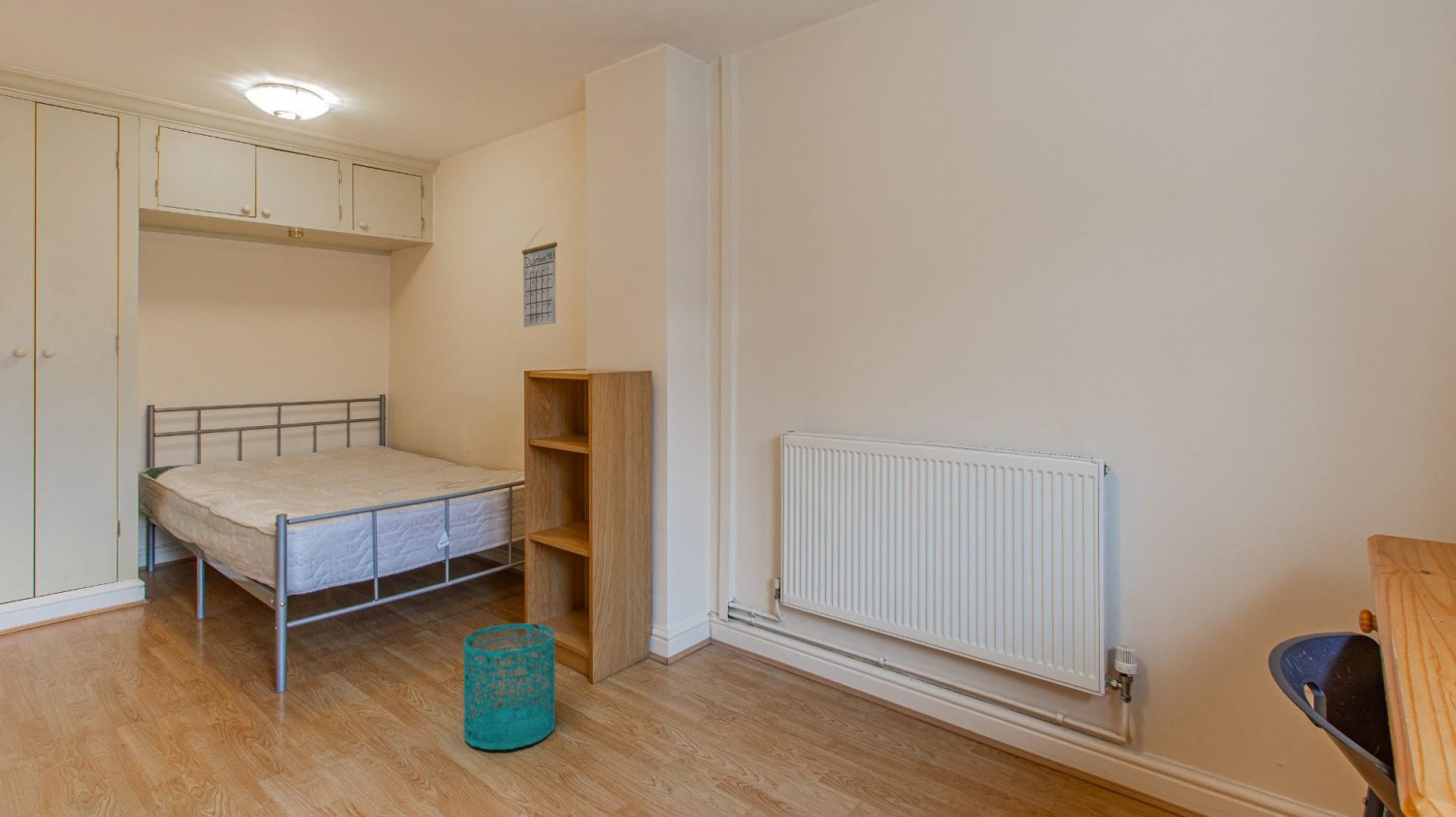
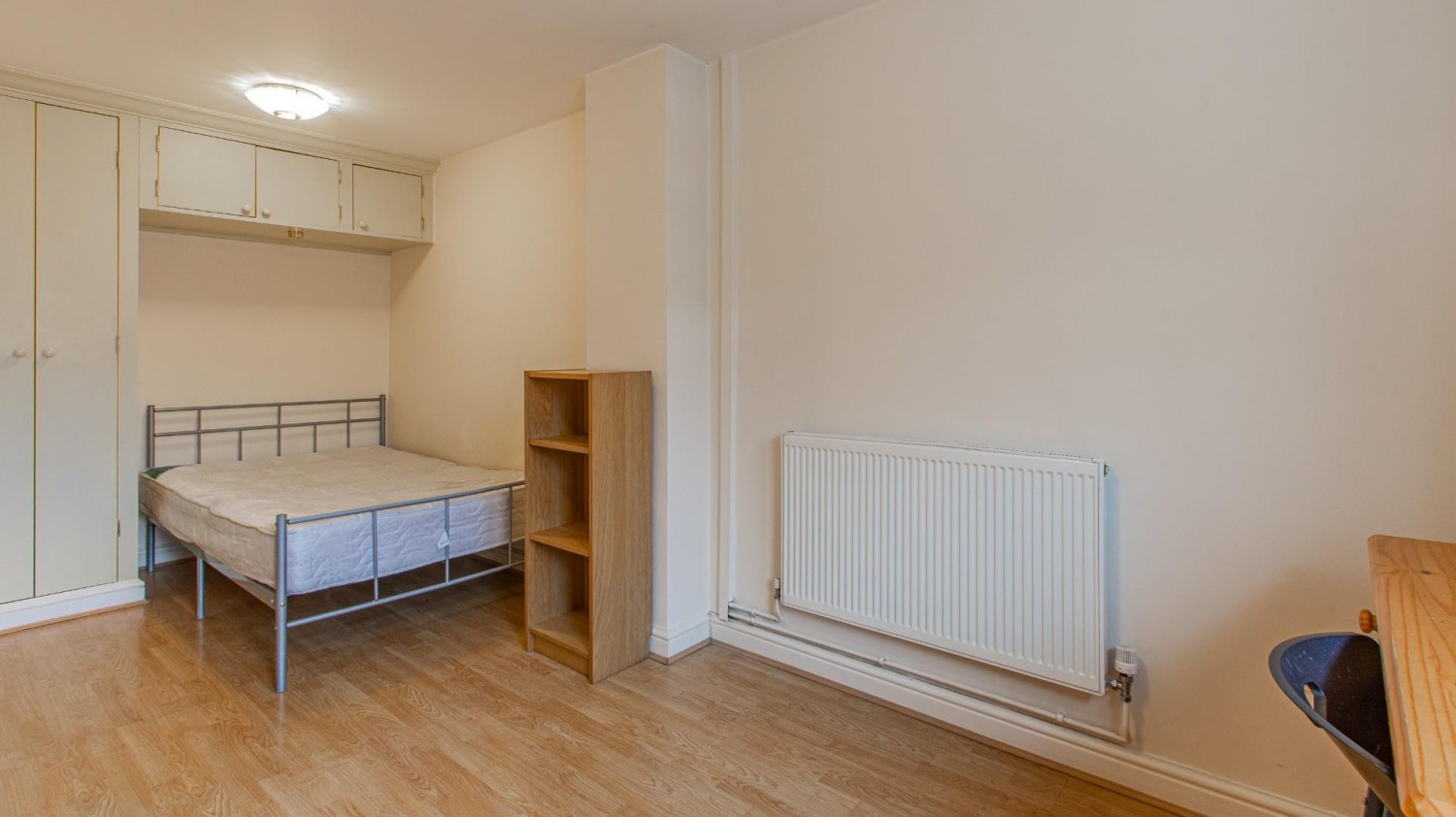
- calendar (539, 276)
- wastebasket (510, 682)
